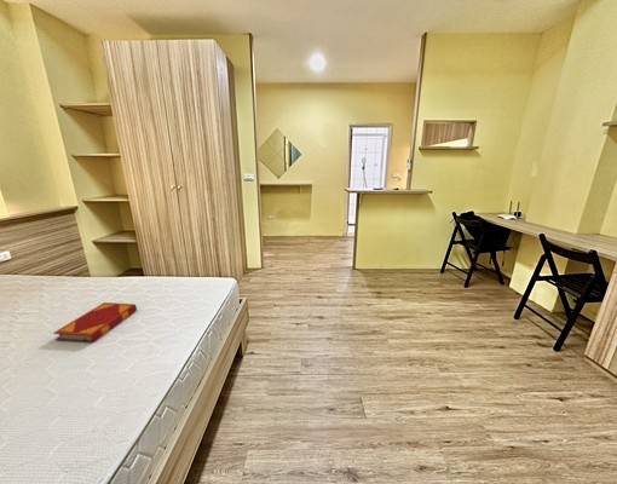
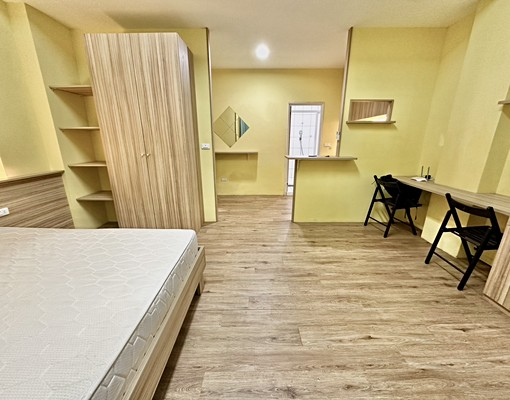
- hardback book (99, 319)
